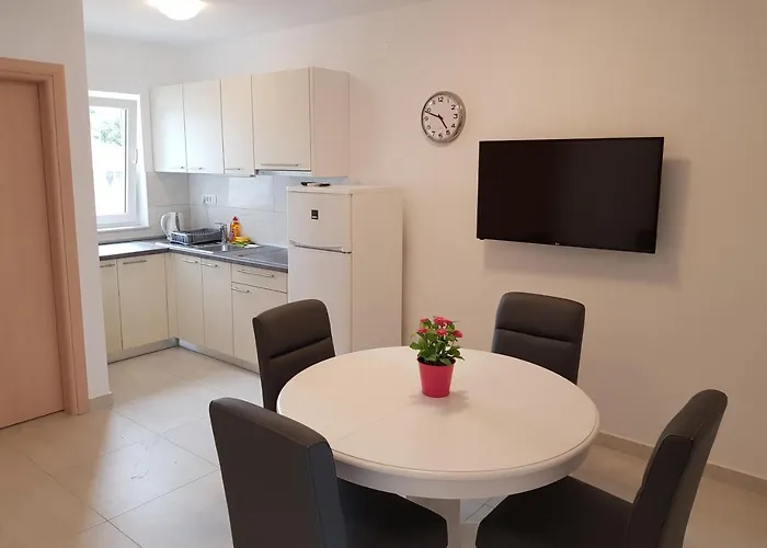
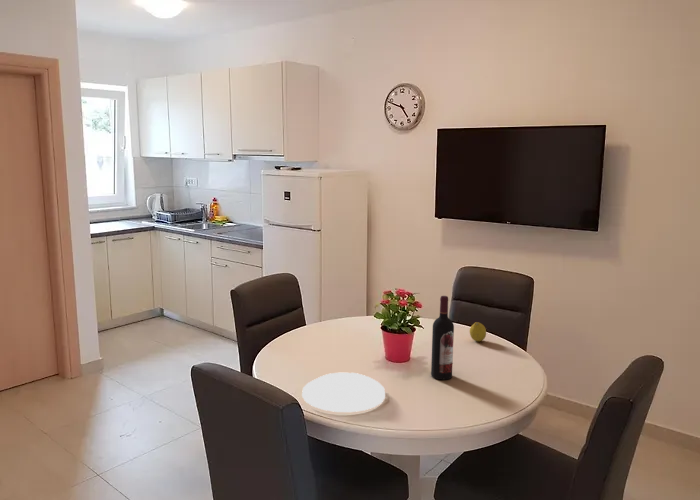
+ fruit (477, 331)
+ plate (343, 386)
+ wine bottle (442, 336)
